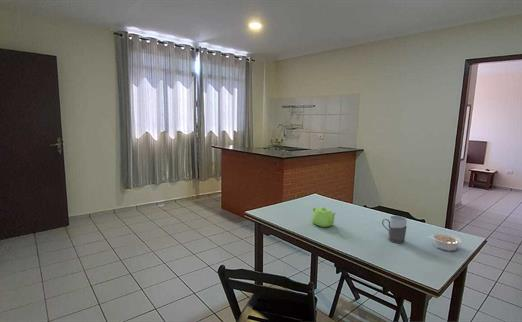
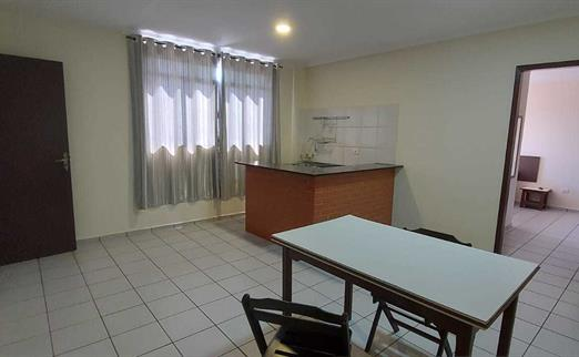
- legume (445, 242)
- teapot (323, 216)
- mug (393, 227)
